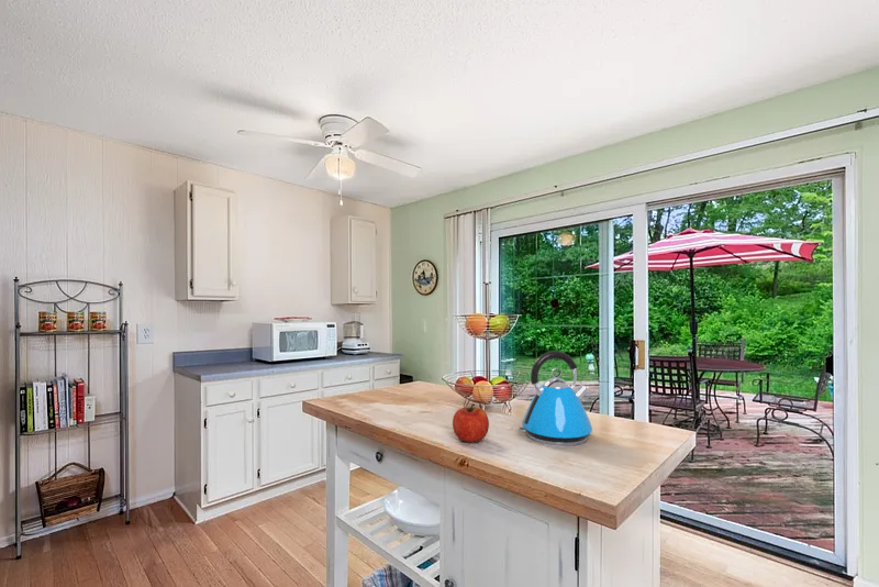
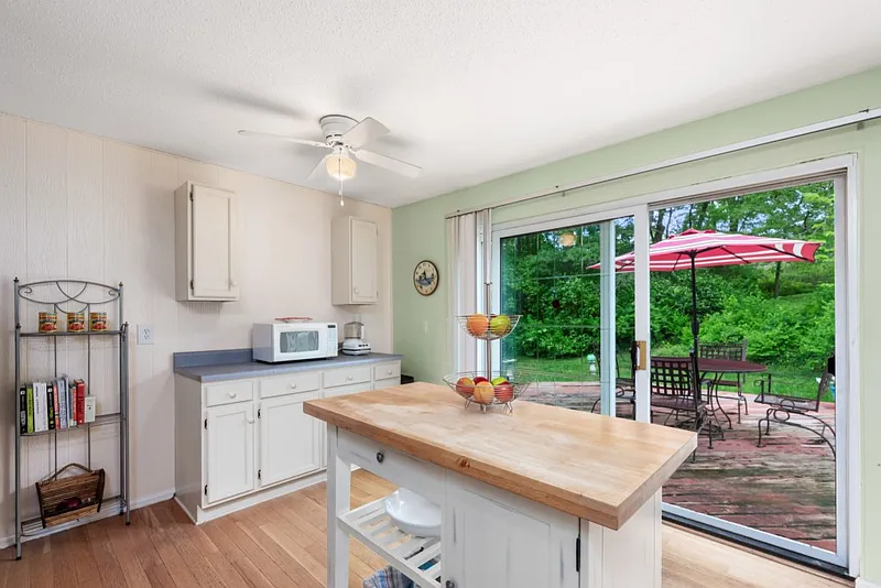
- apple (470, 422)
- kettle (554, 394)
